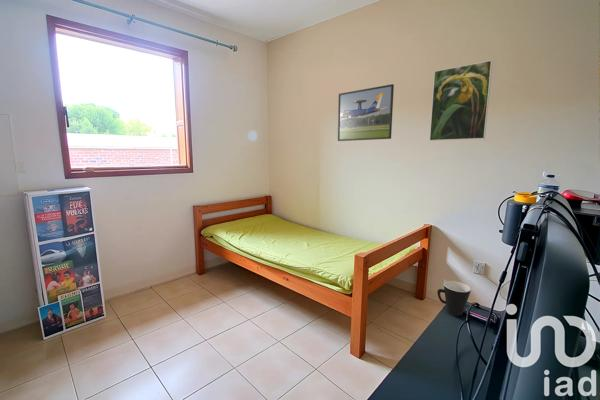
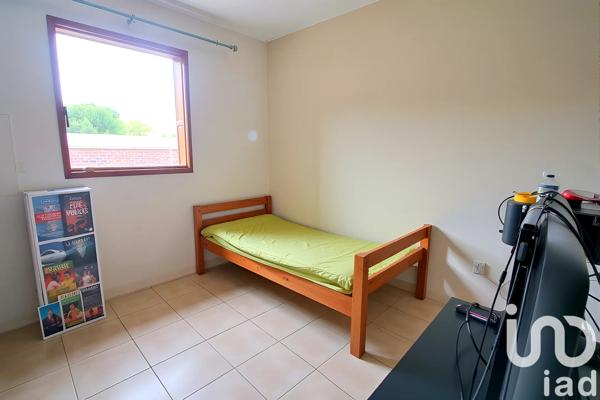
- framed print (363, 115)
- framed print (458, 103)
- mug (452, 299)
